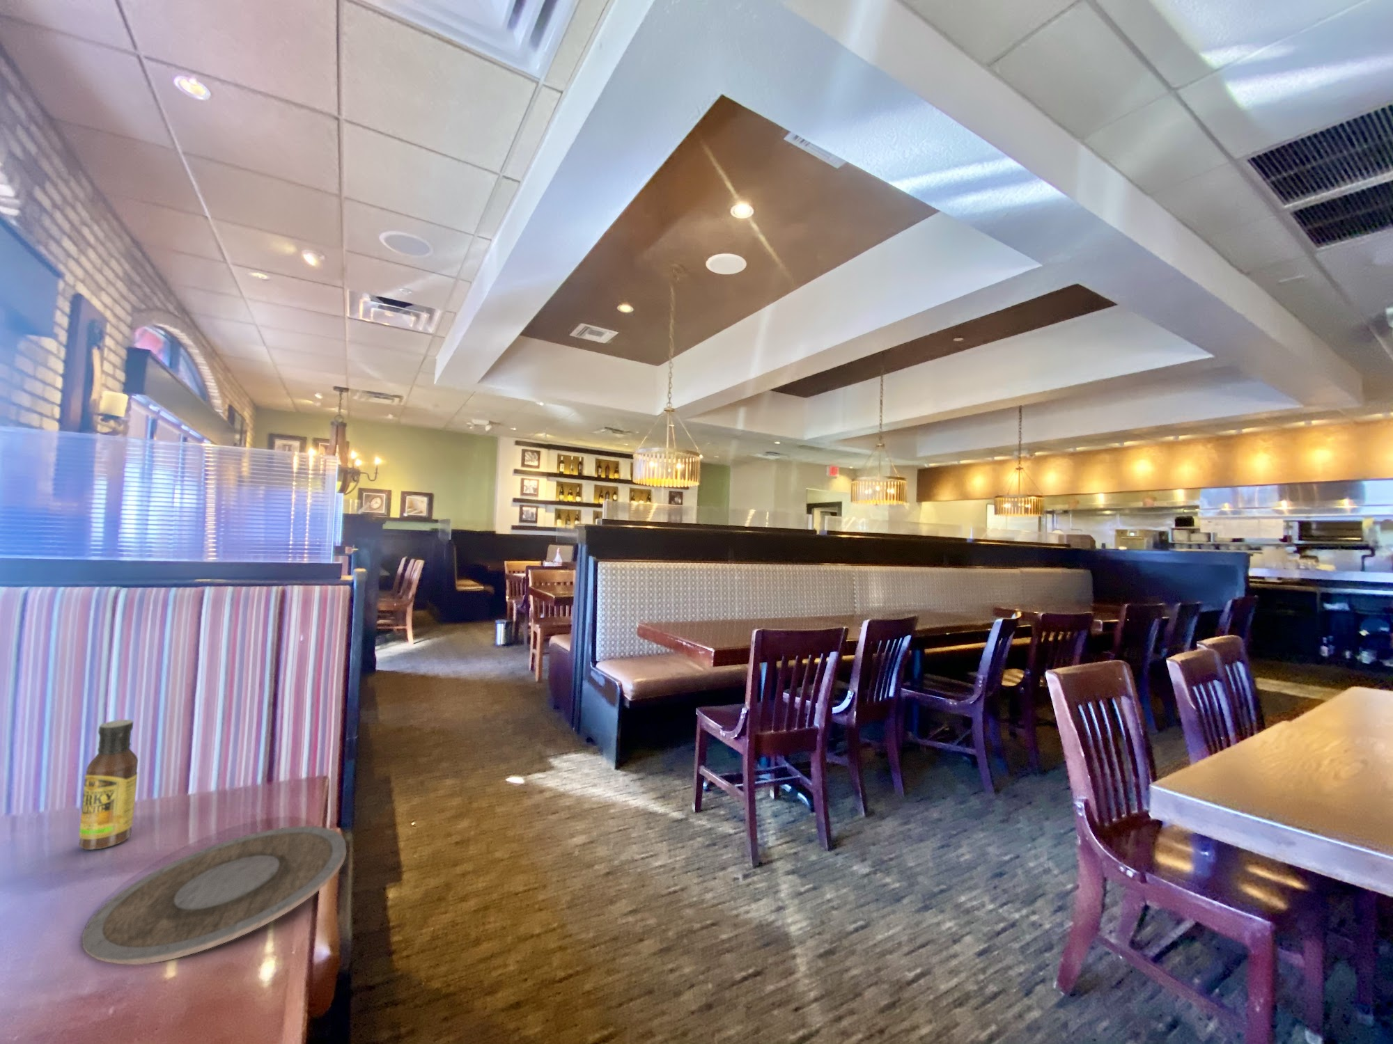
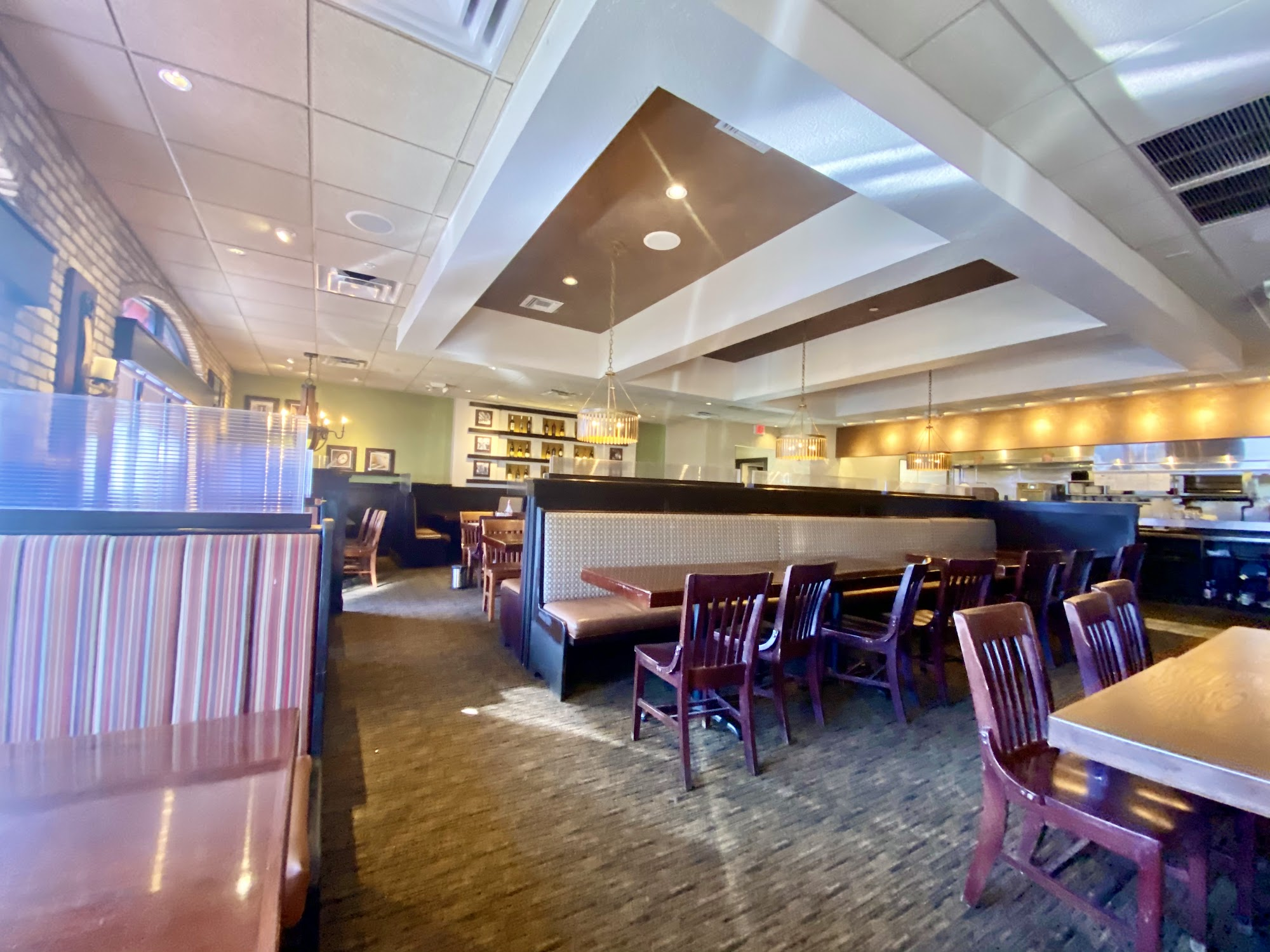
- sauce bottle (110, 782)
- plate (229, 883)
